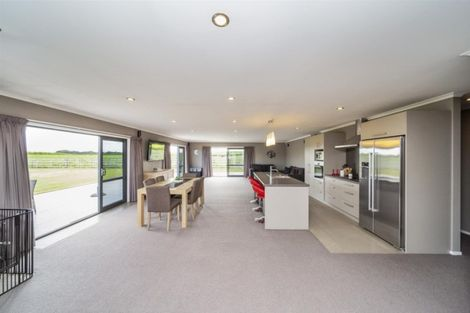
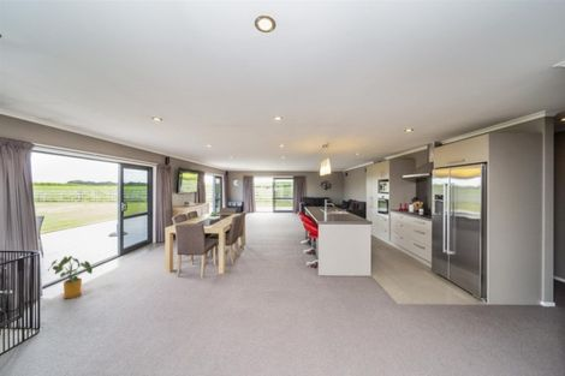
+ house plant (70, 276)
